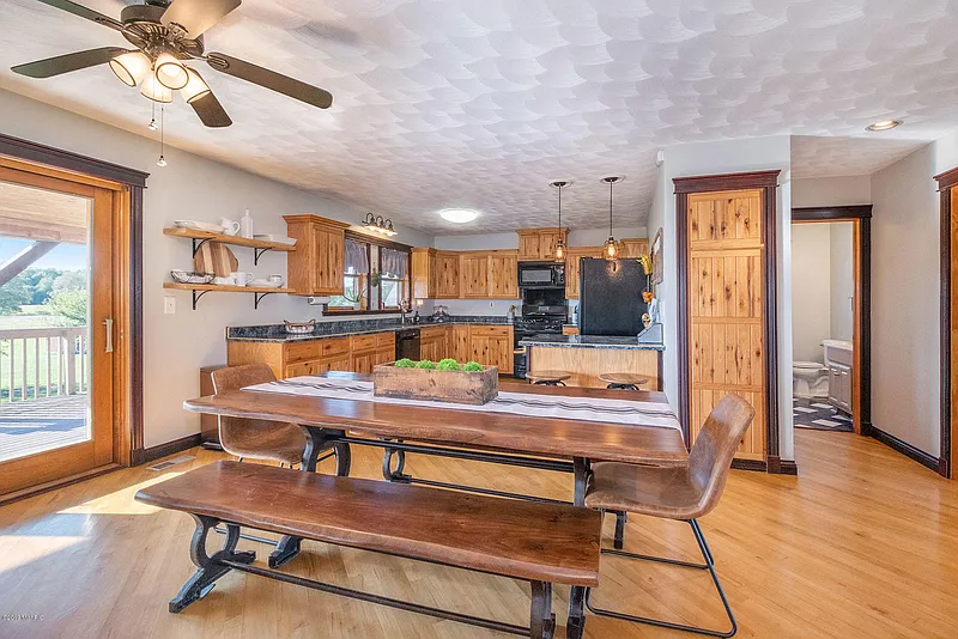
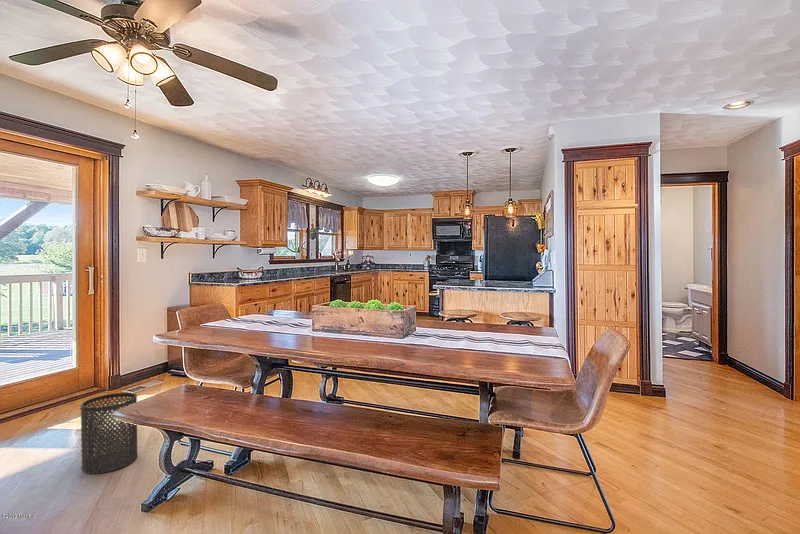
+ trash can (110, 430)
